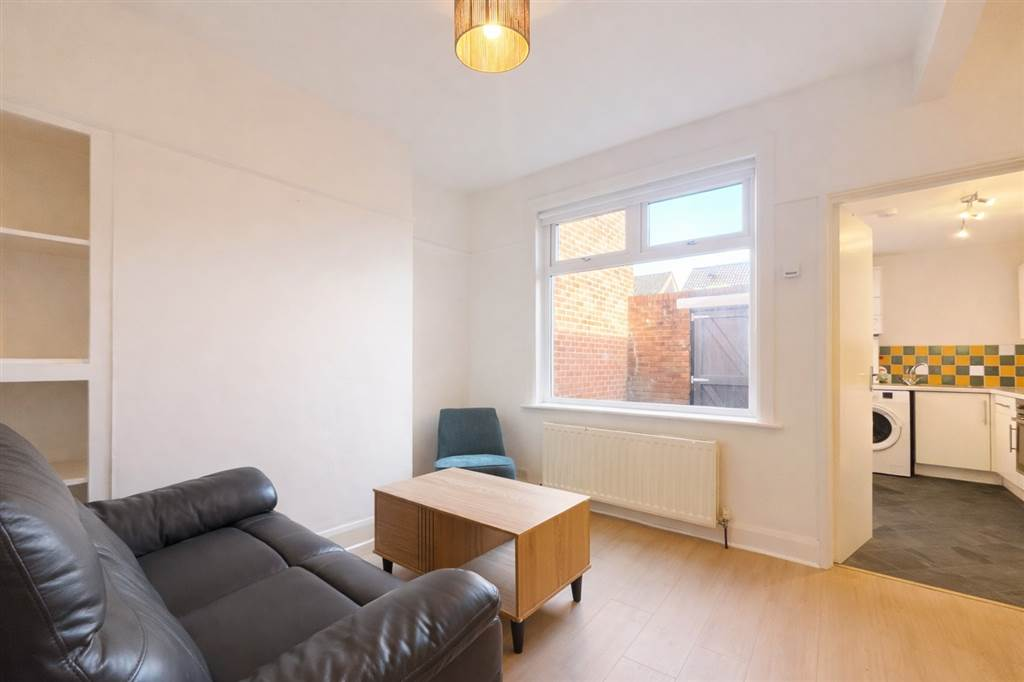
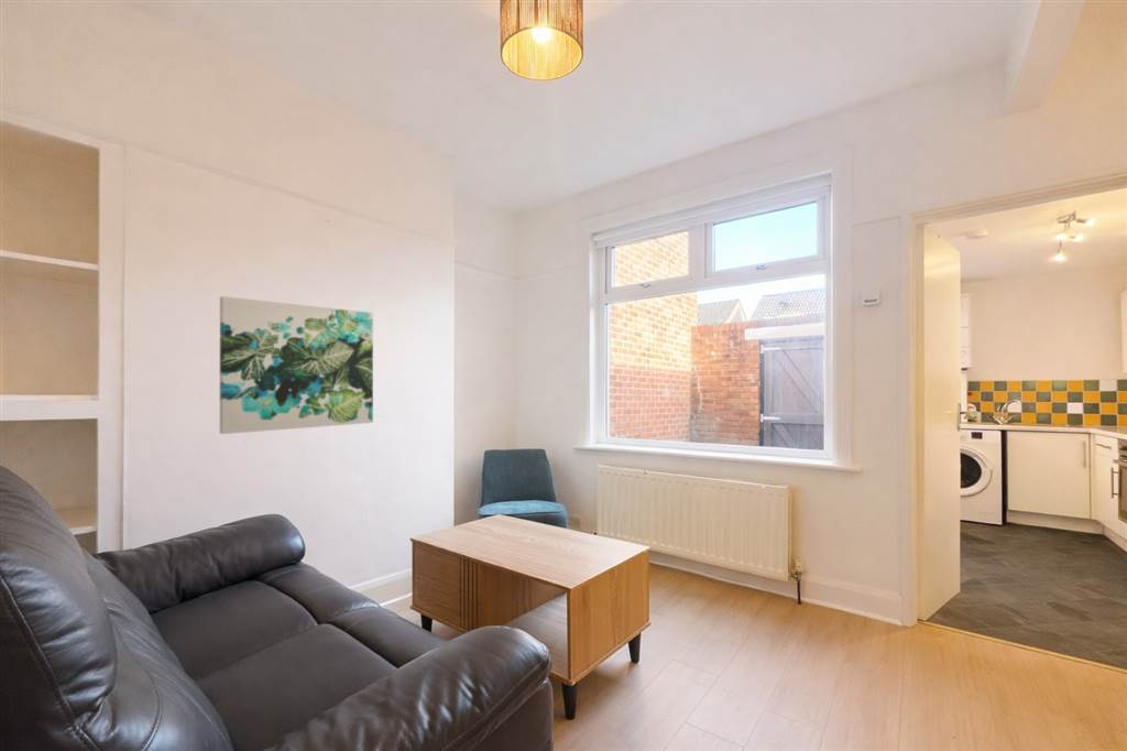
+ wall art (304, 366)
